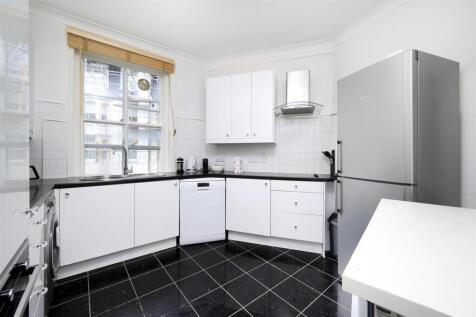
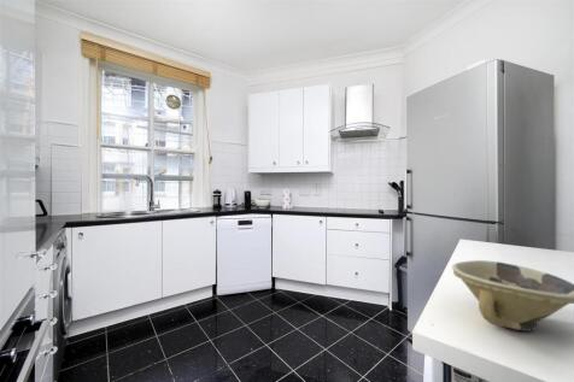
+ bowl (510, 296)
